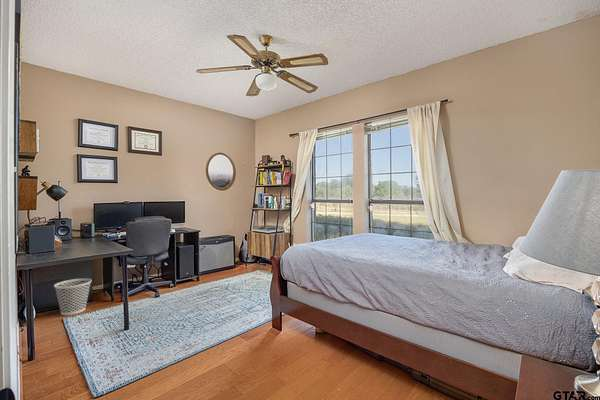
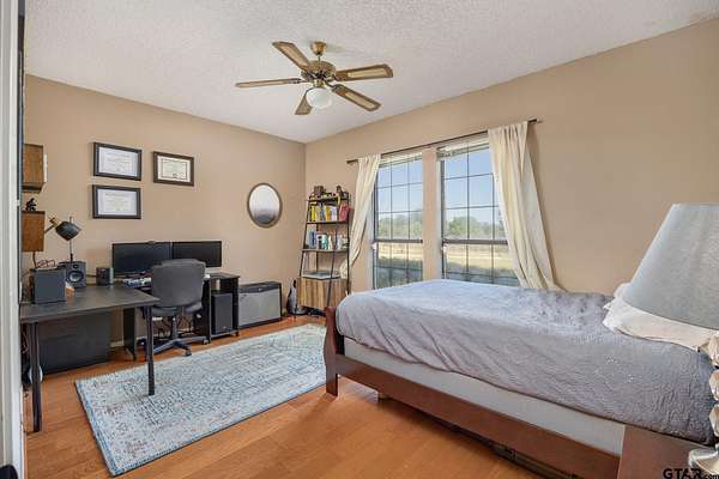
- wastebasket (73, 296)
